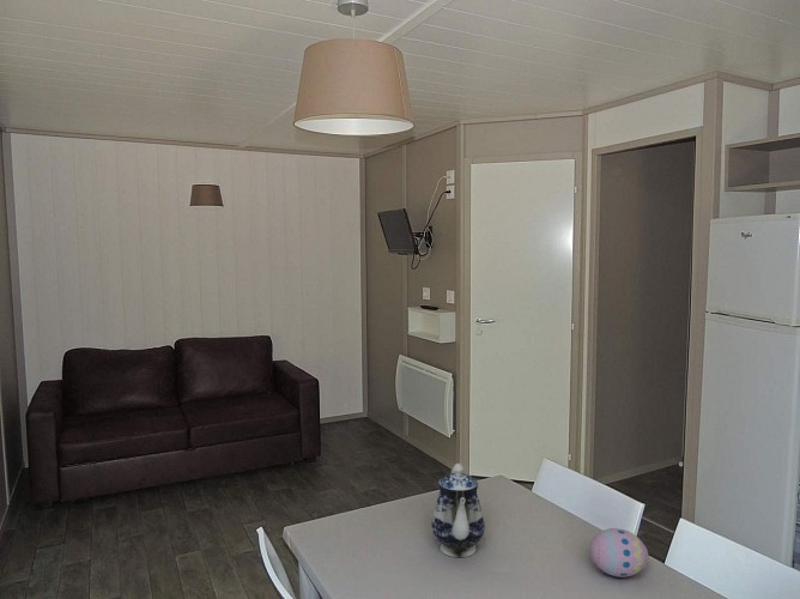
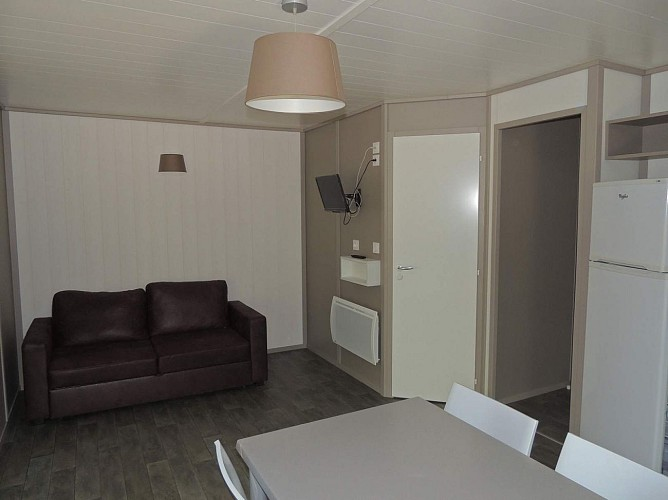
- teapot (457, 506)
- decorative egg (618, 552)
